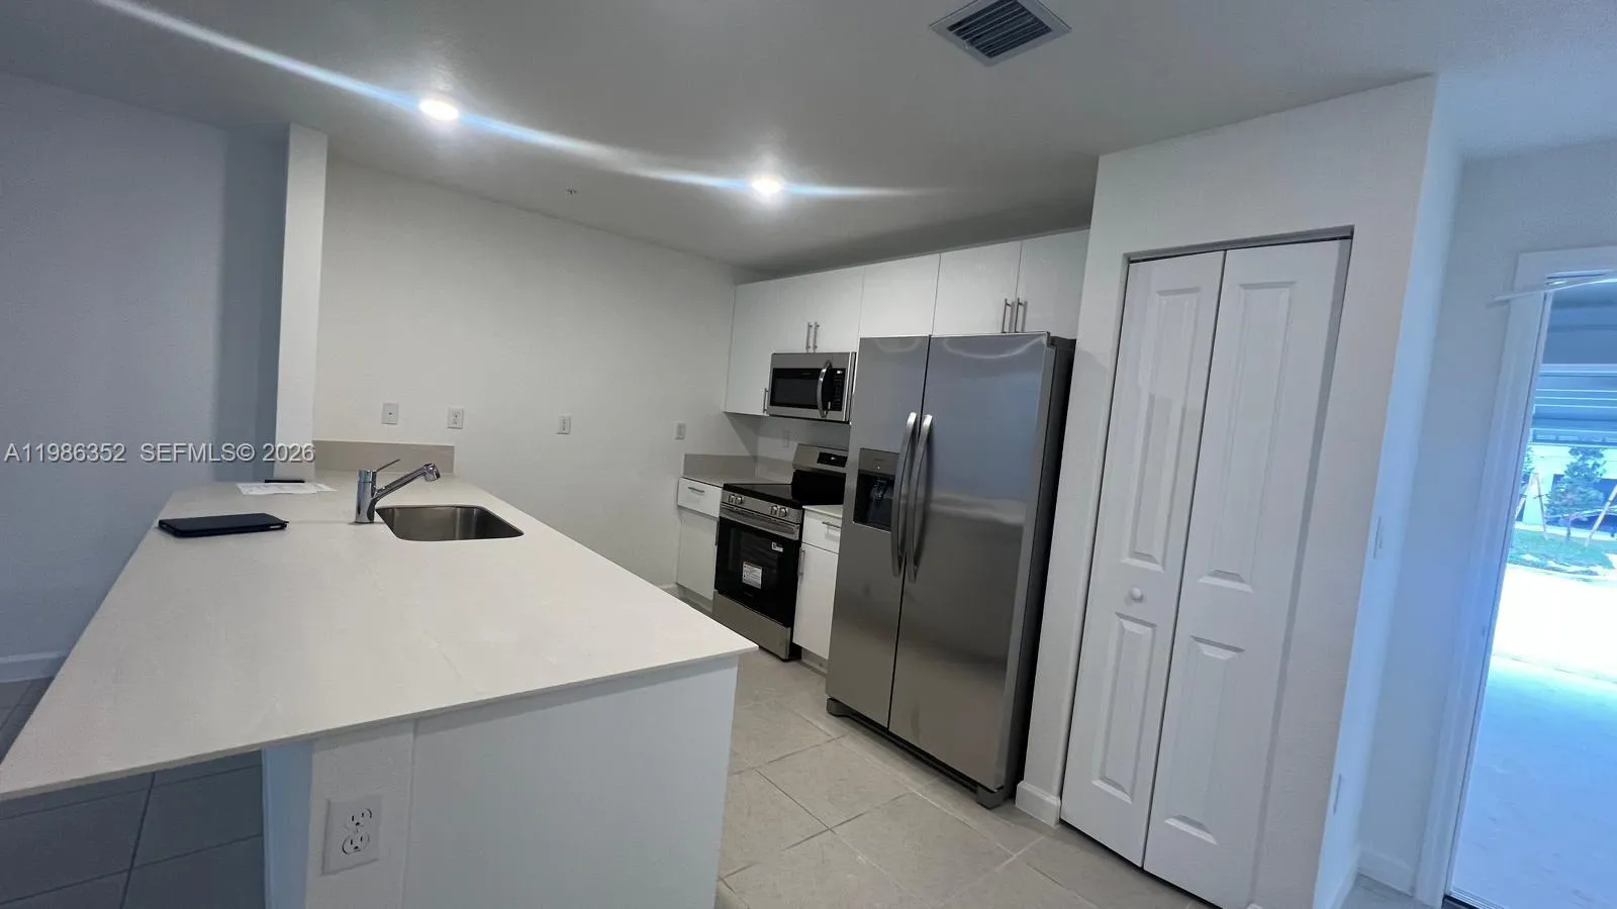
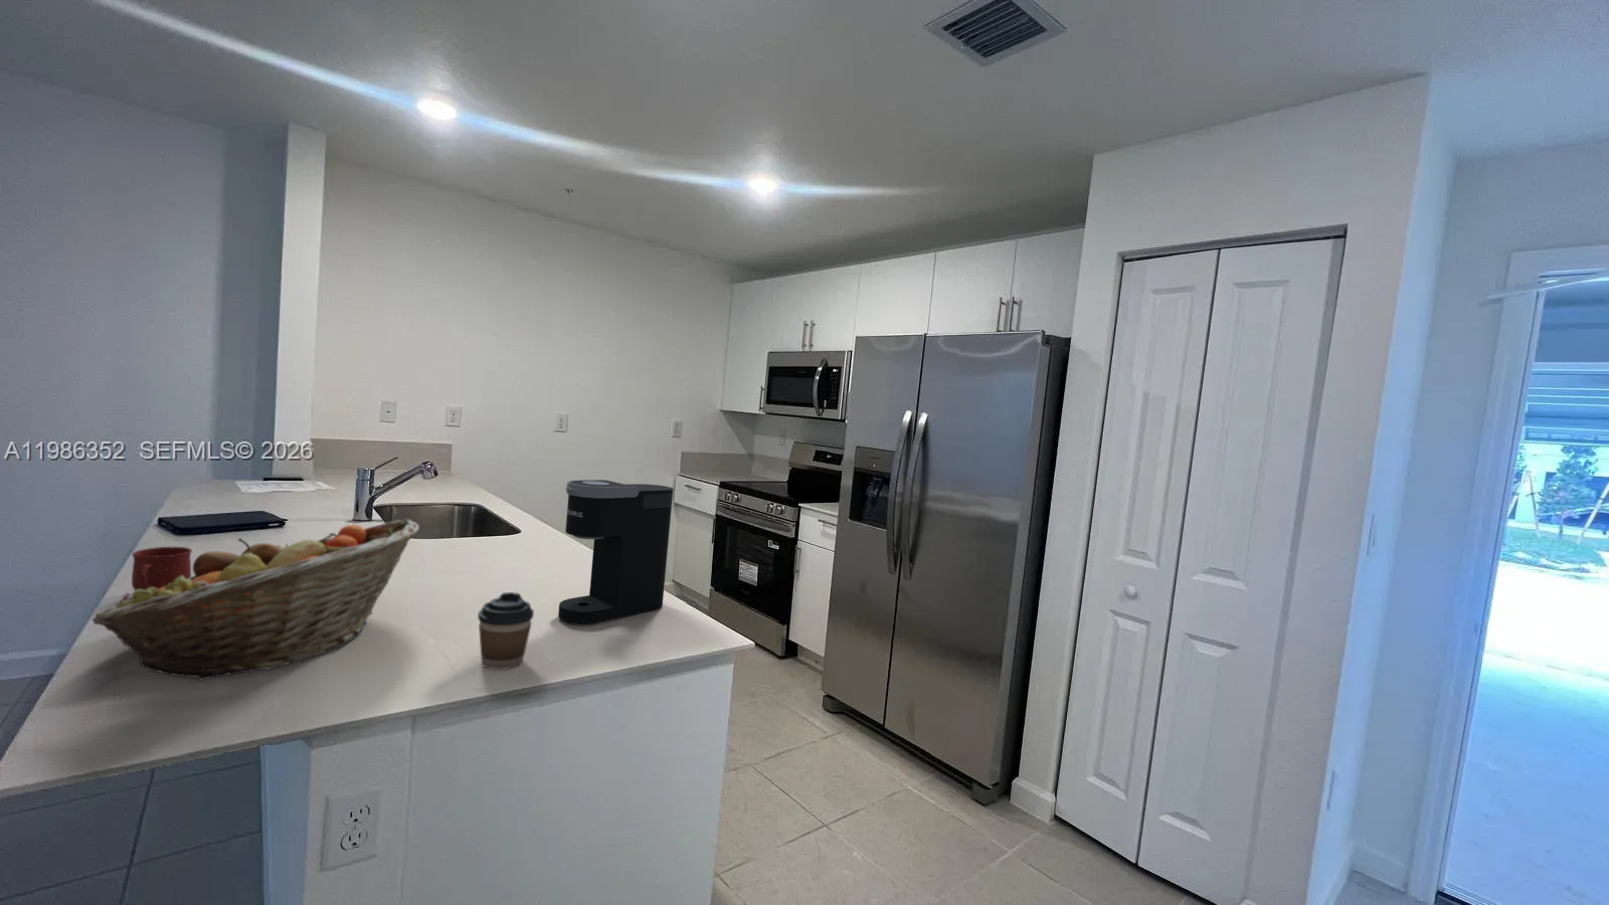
+ coffee cup (505, 630)
+ mug (157, 575)
+ coffee maker (618, 547)
+ fruit basket (283, 582)
